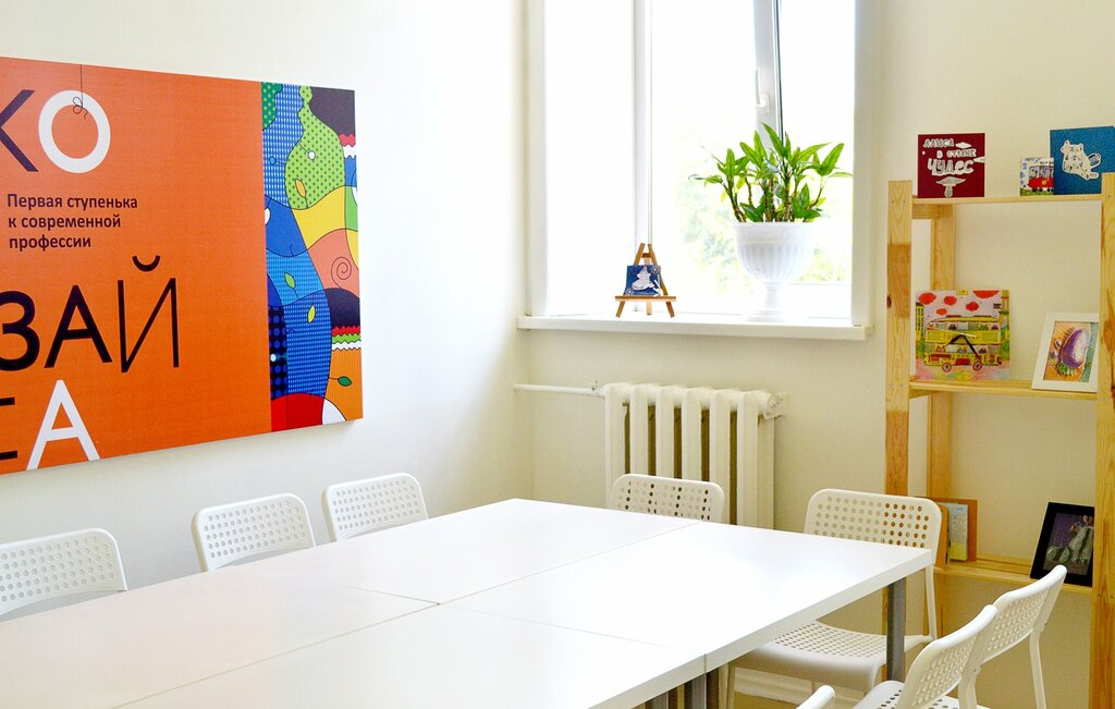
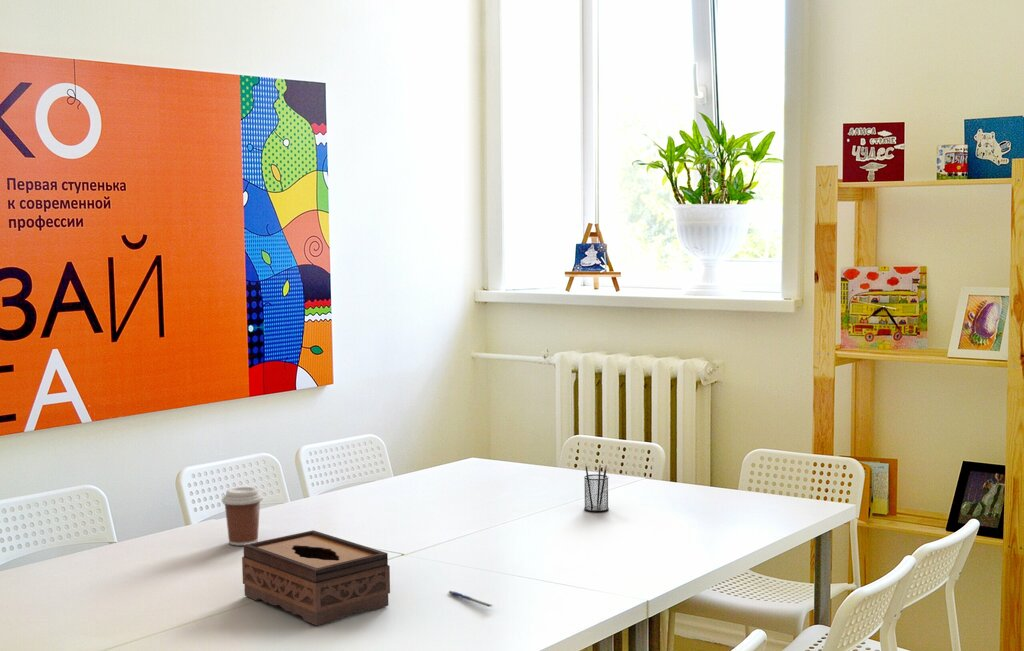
+ coffee cup (242, 515)
+ tissue box (314, 574)
+ pen (470, 598)
+ pencil holder (596, 485)
